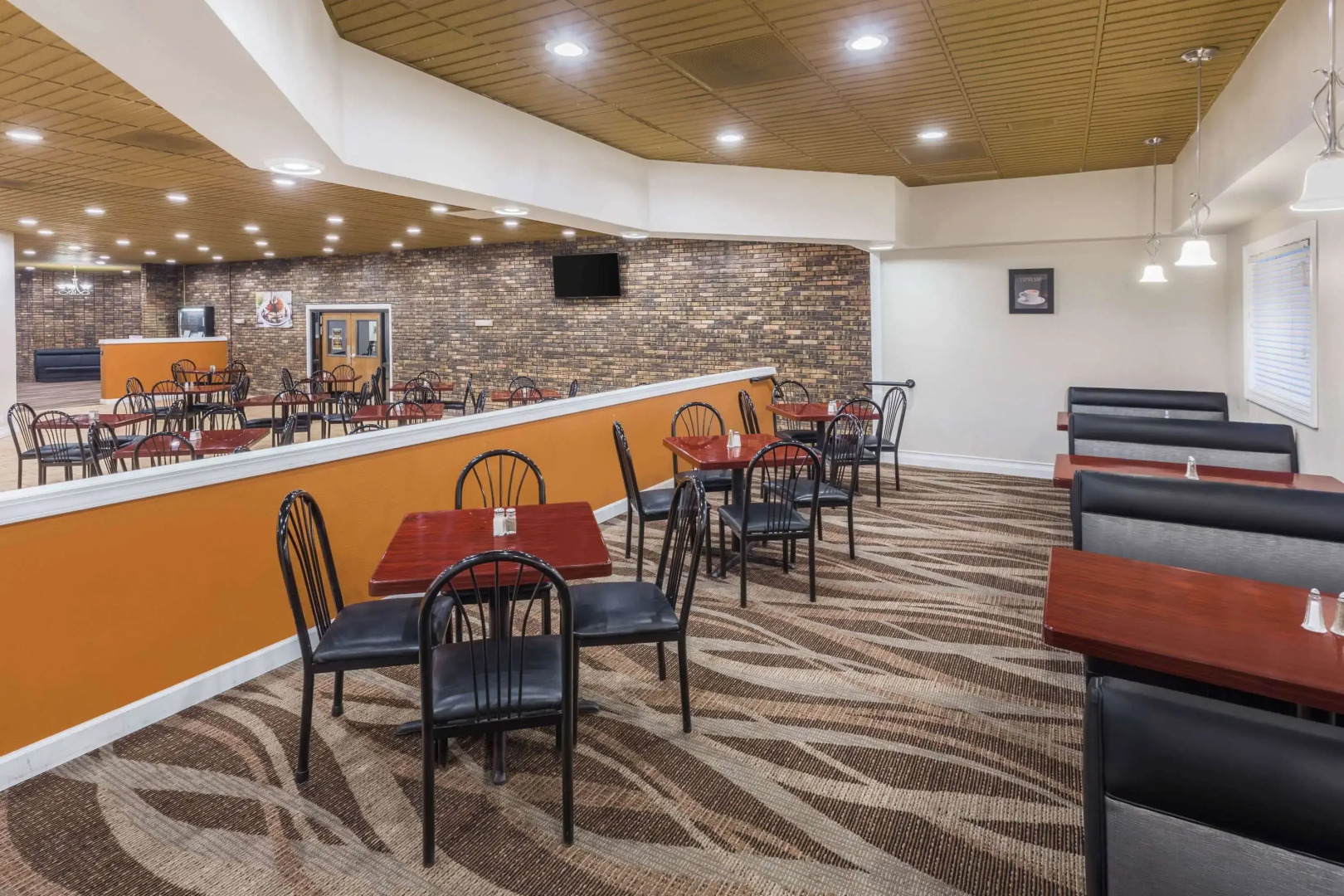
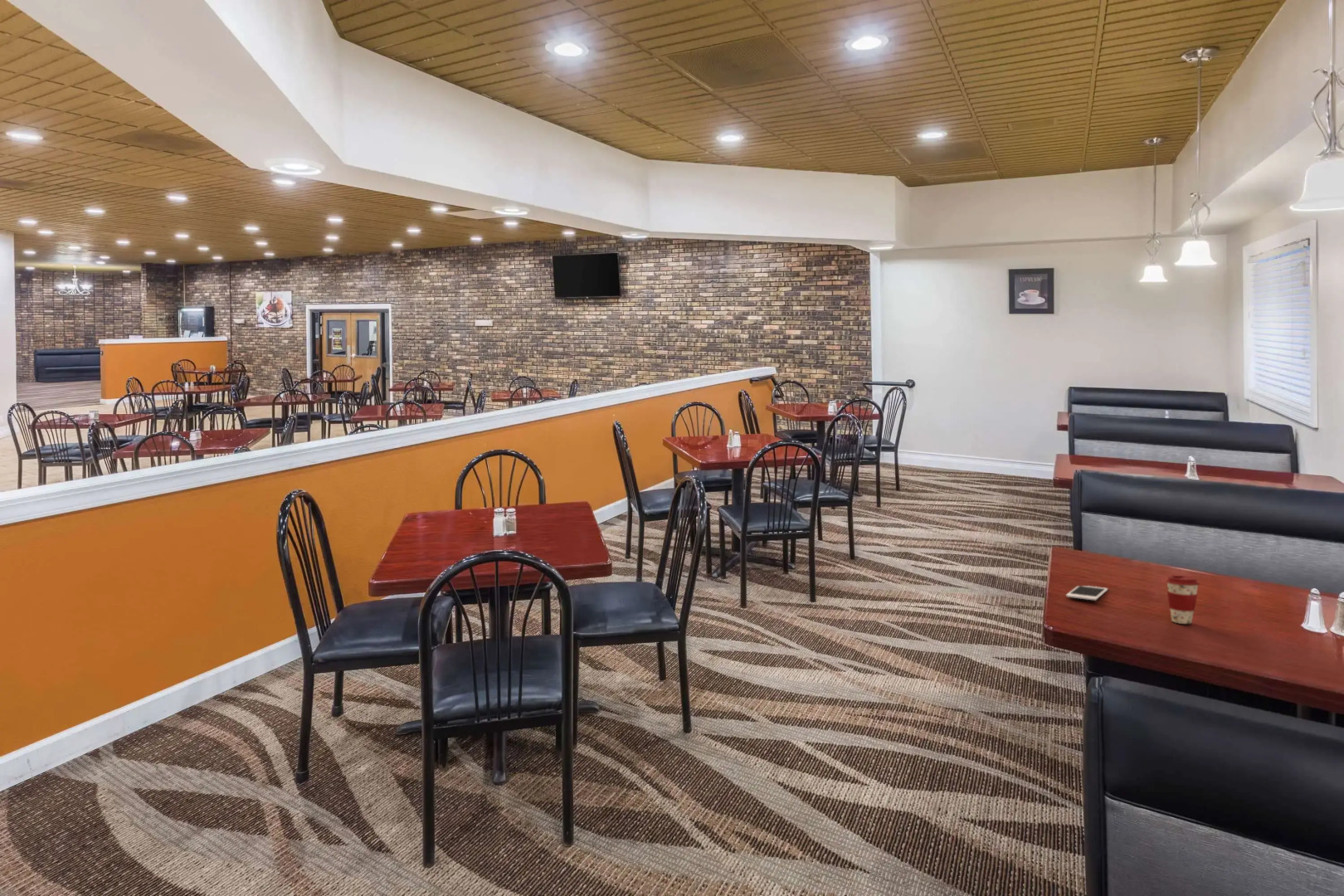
+ cell phone (1087, 592)
+ coffee cup (1181, 599)
